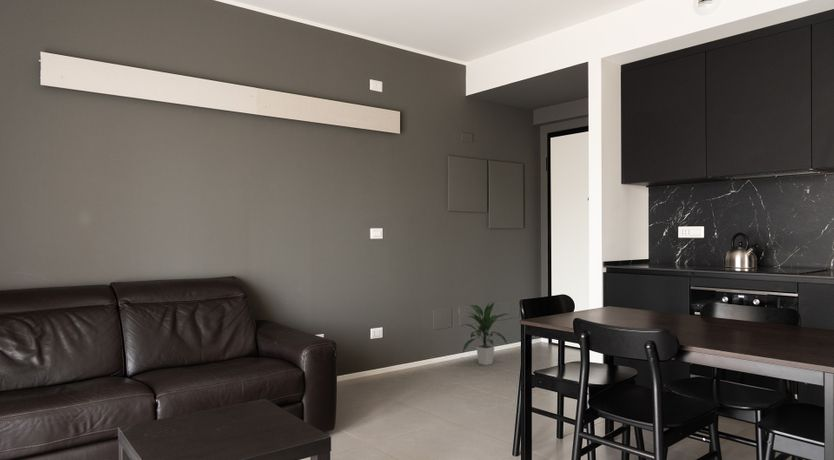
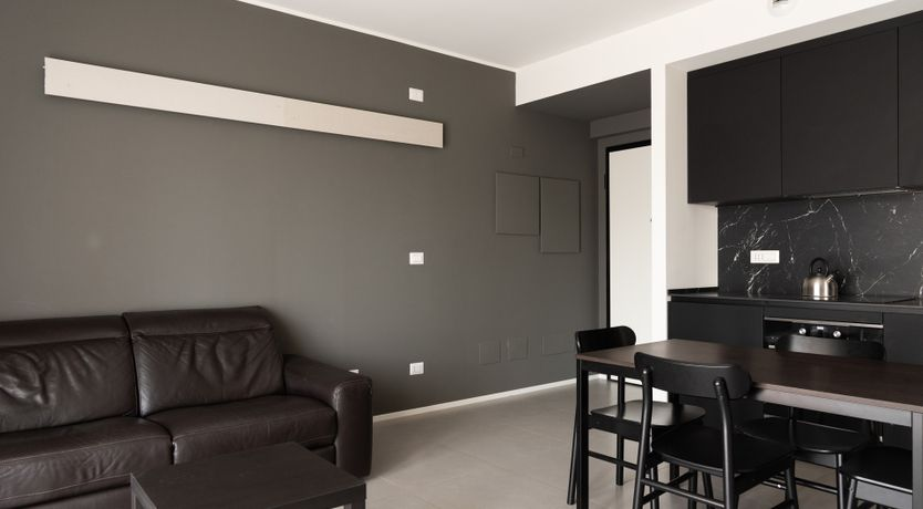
- indoor plant (482, 331)
